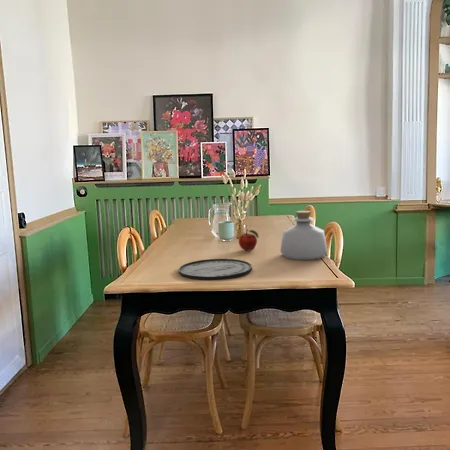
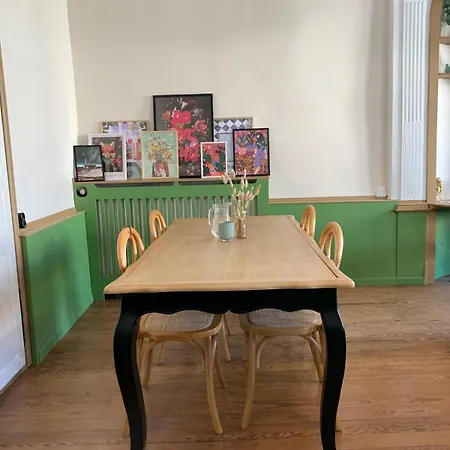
- fruit (249, 239)
- bottle (303, 233)
- plate (215, 268)
